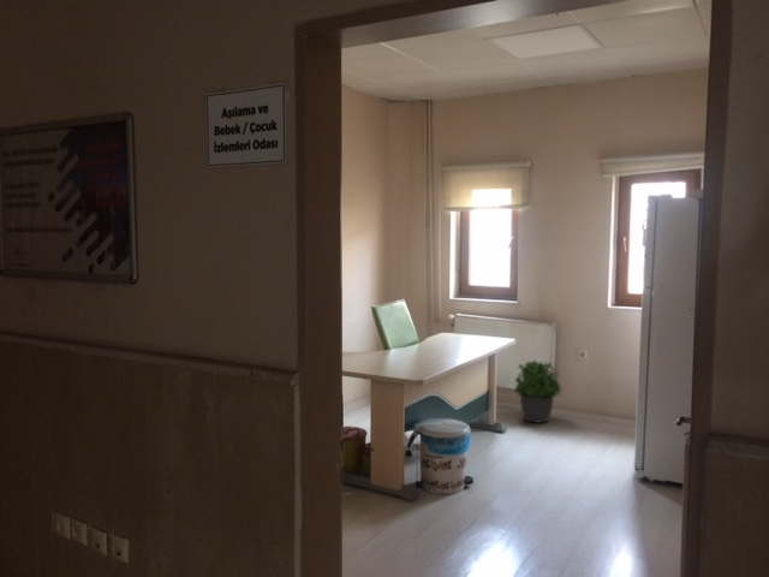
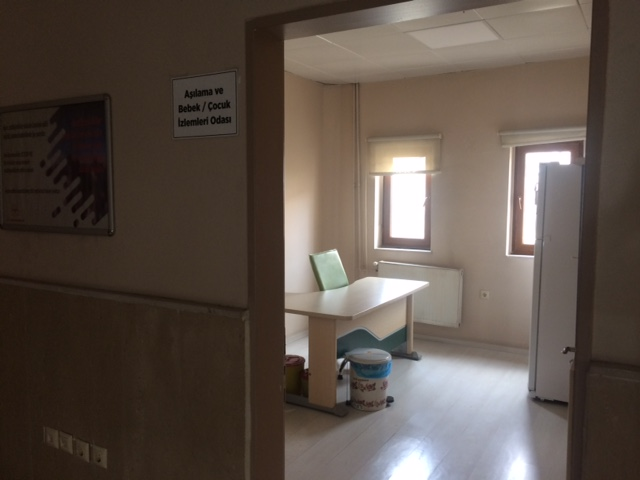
- potted plant (537, 389)
